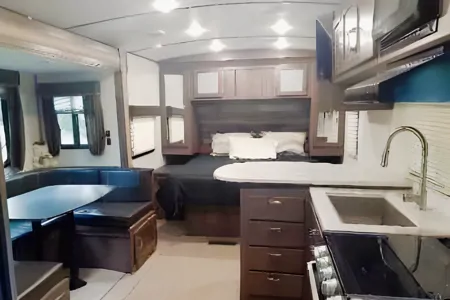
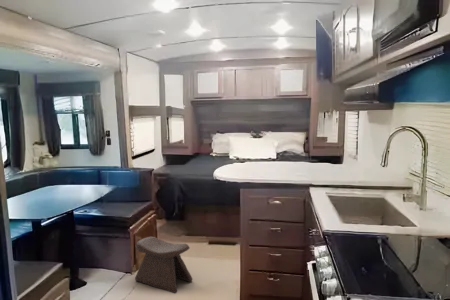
+ stool (162, 262)
